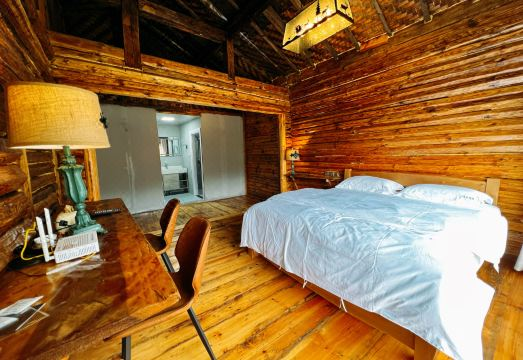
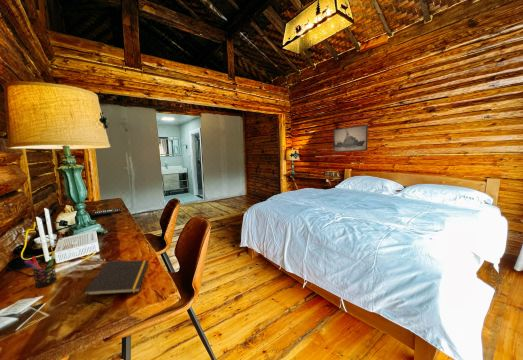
+ notepad (121, 275)
+ pen holder (44, 268)
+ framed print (349, 139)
